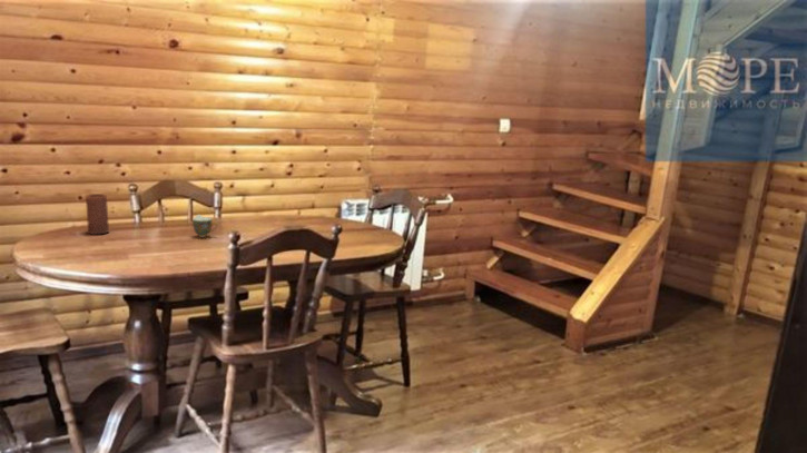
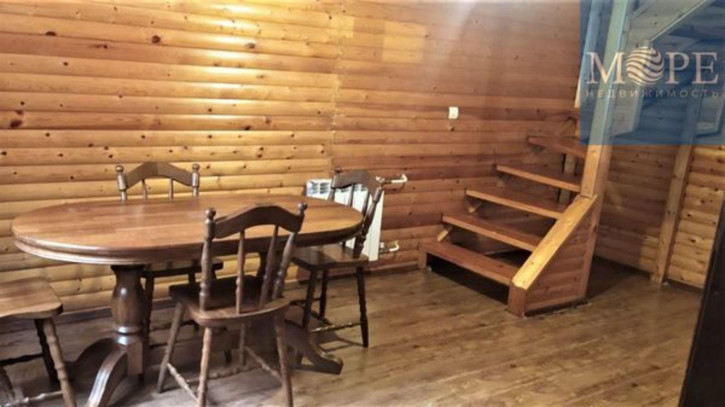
- candle (97, 214)
- teacup (205, 225)
